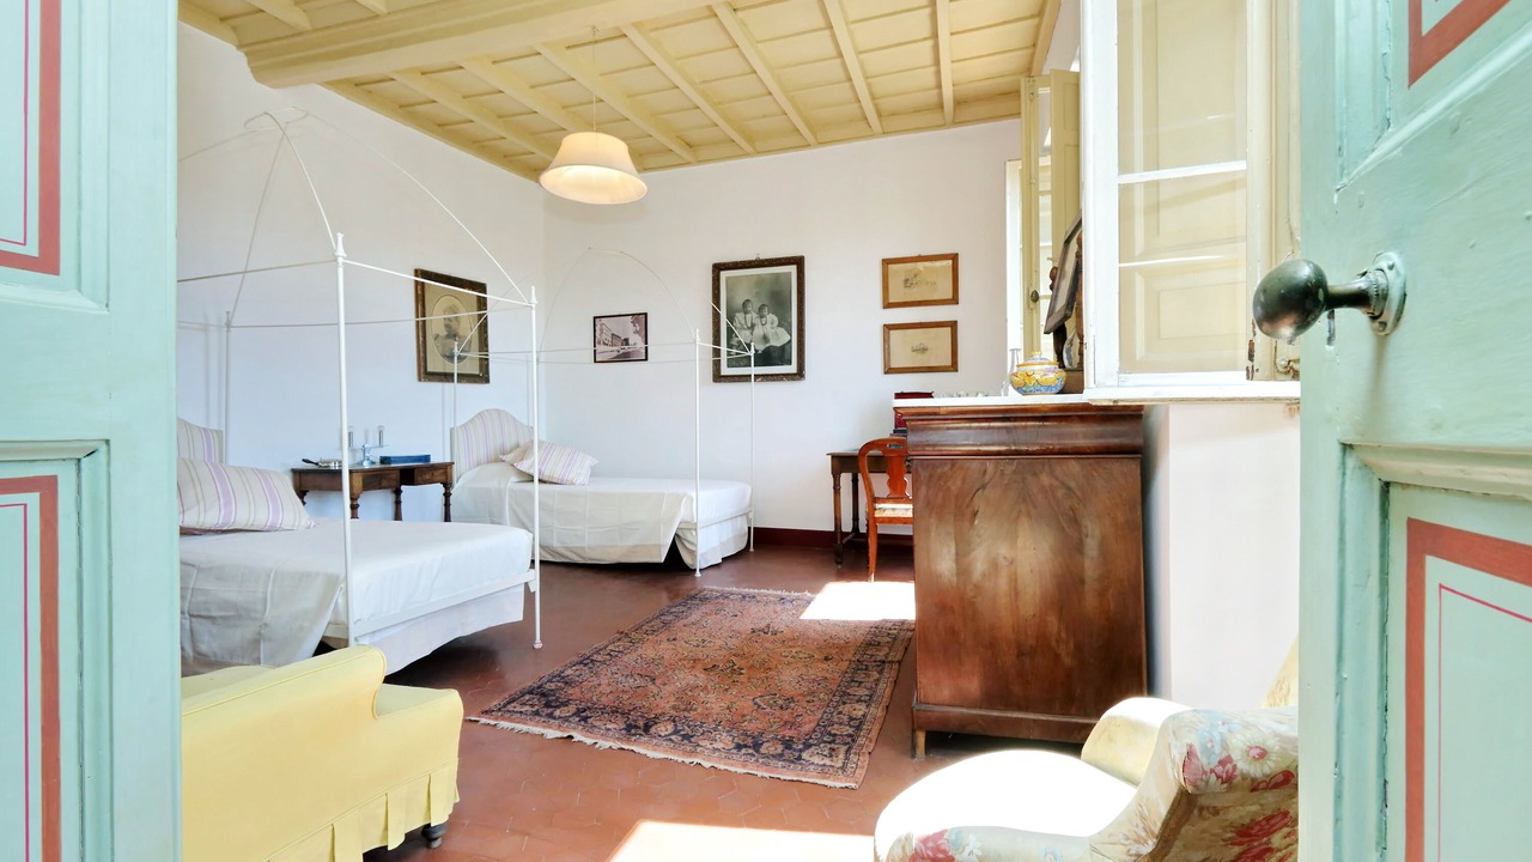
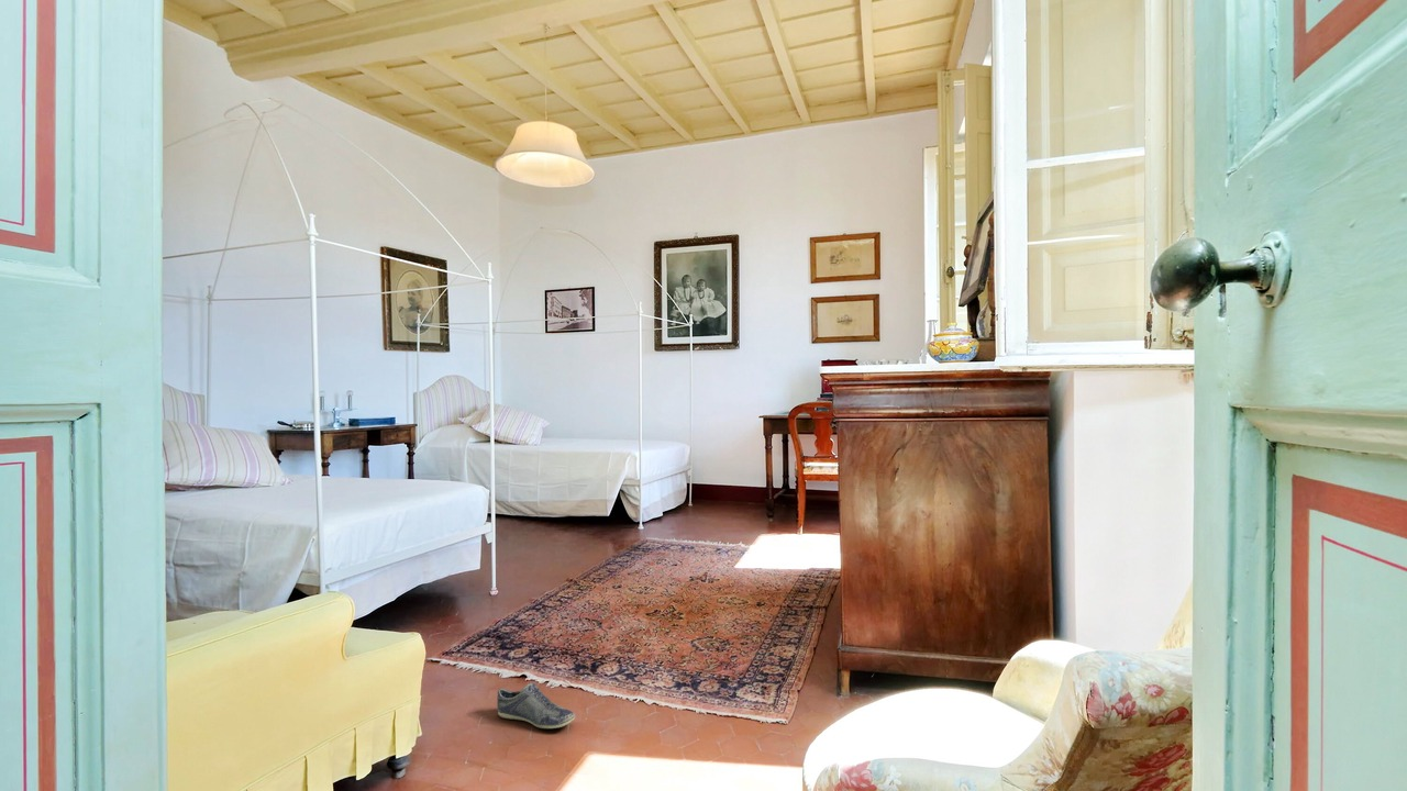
+ shoe (536, 701)
